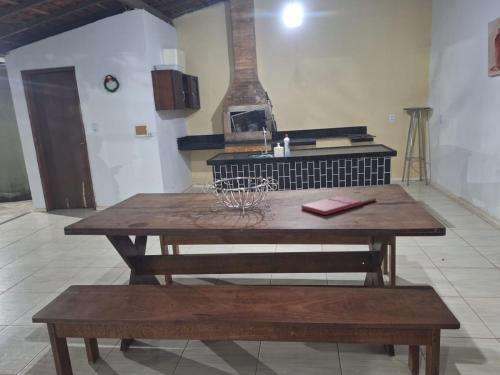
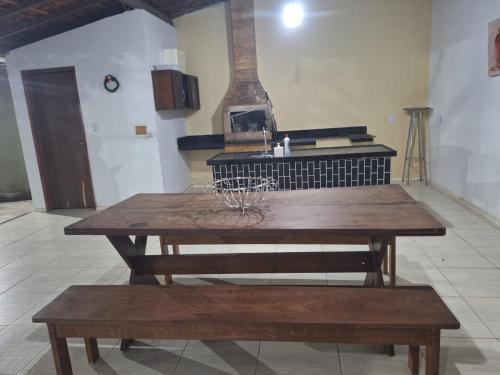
- cutting board (342, 201)
